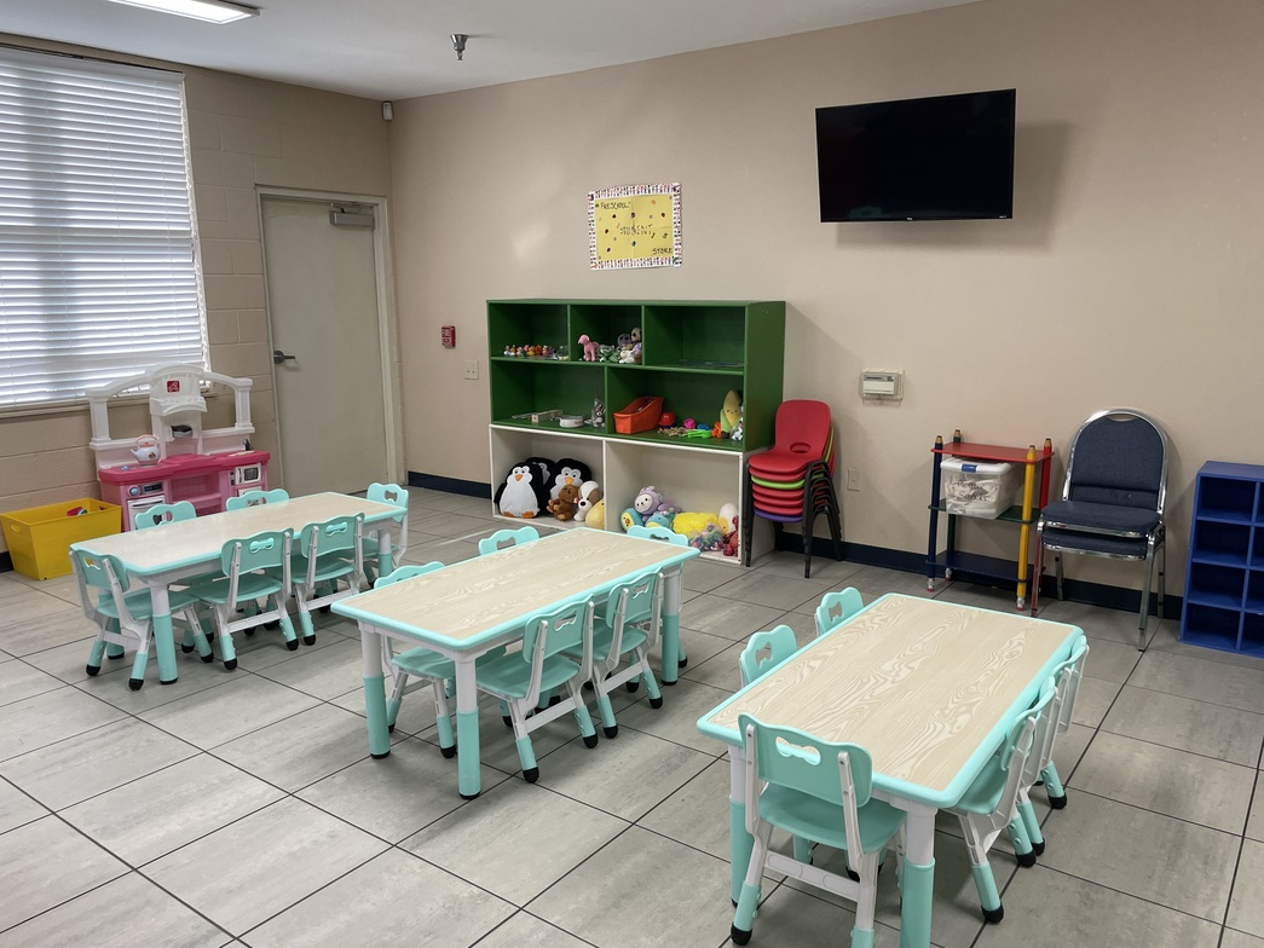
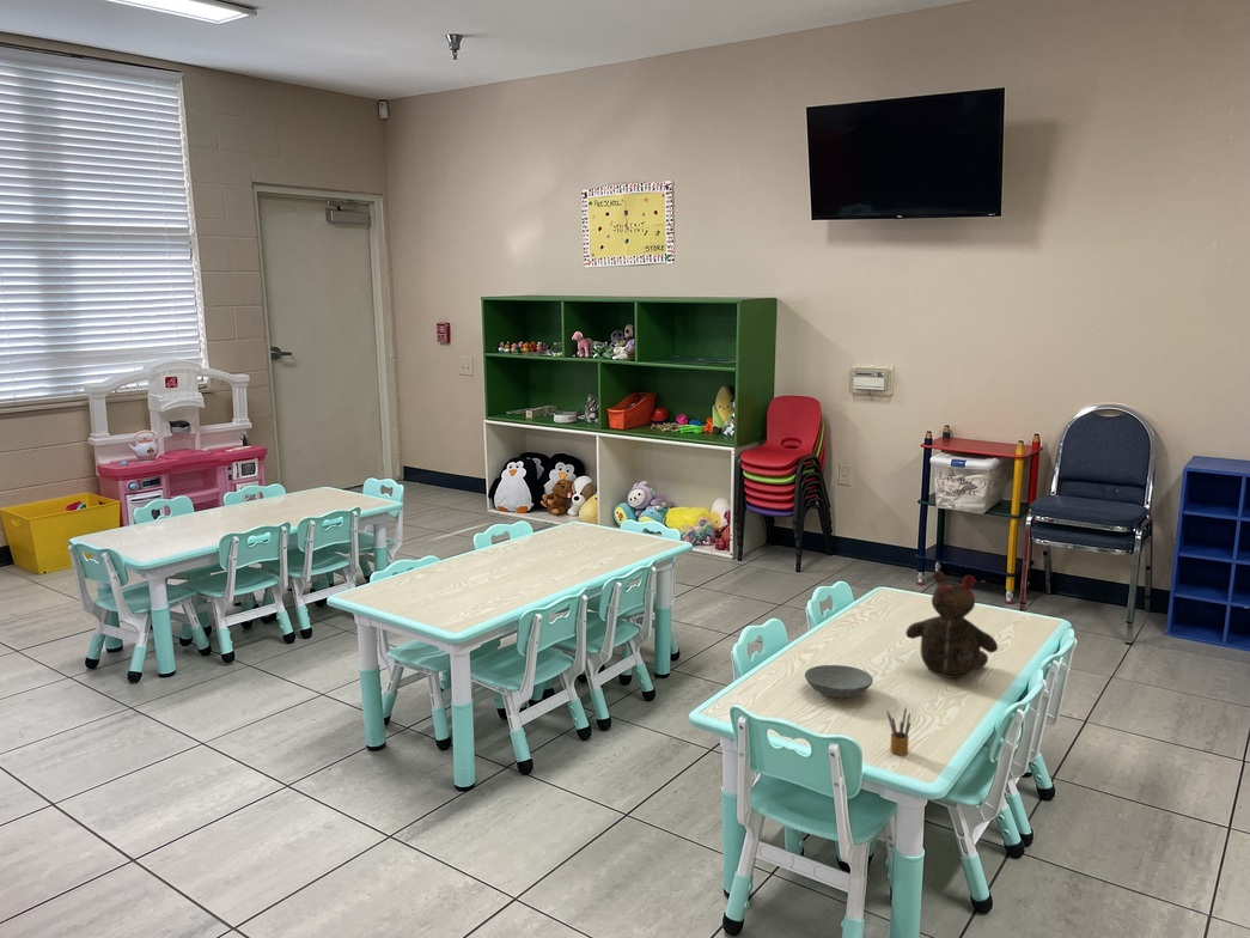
+ bowl (837, 683)
+ pencil box (900, 730)
+ teddy bear (955, 621)
